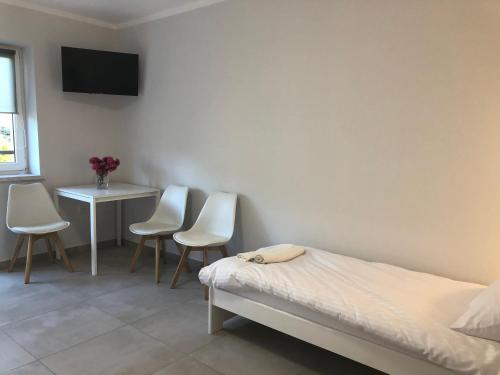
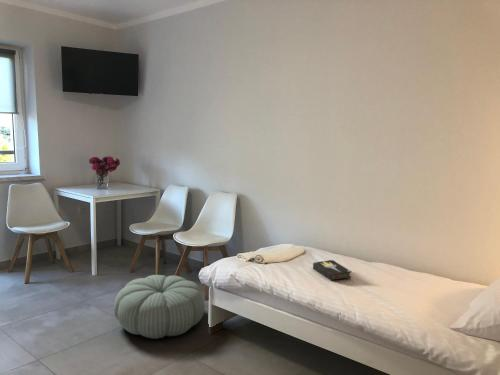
+ pouf (160, 303)
+ hardback book (331, 269)
